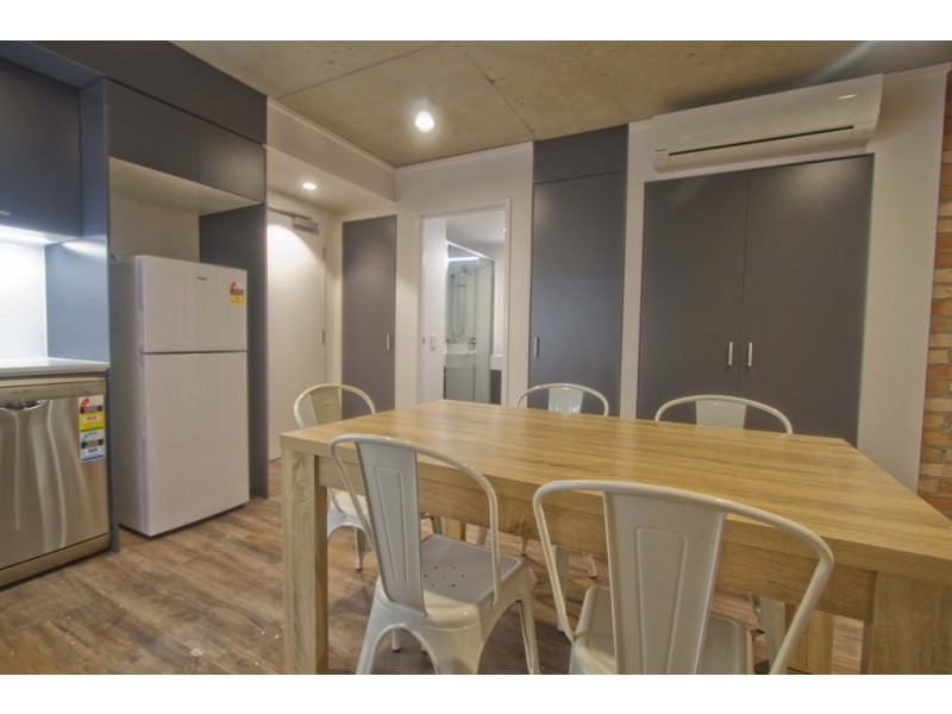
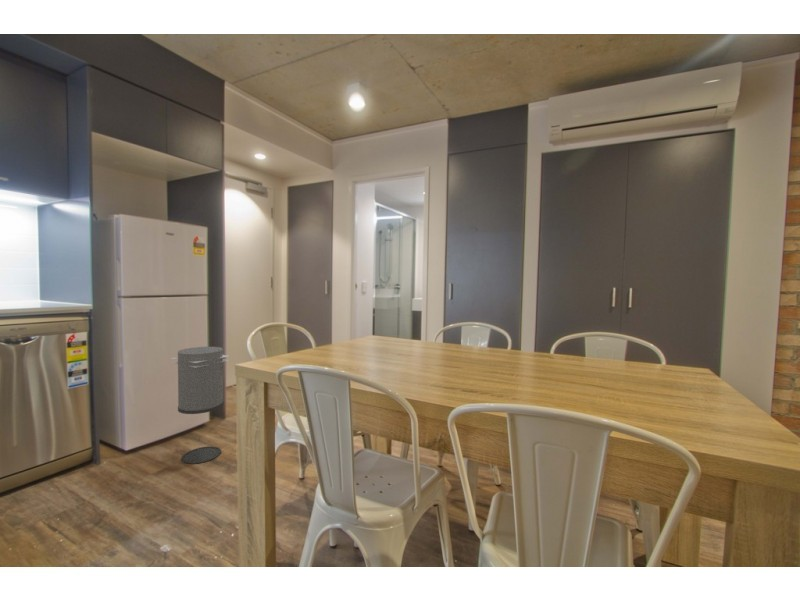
+ trash can (201, 402)
